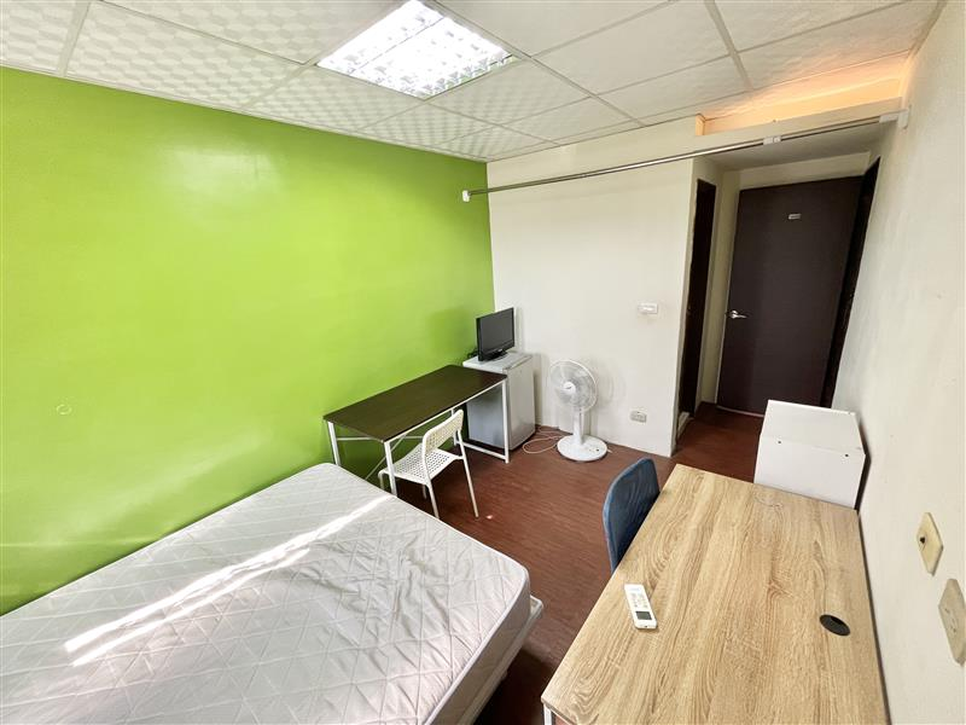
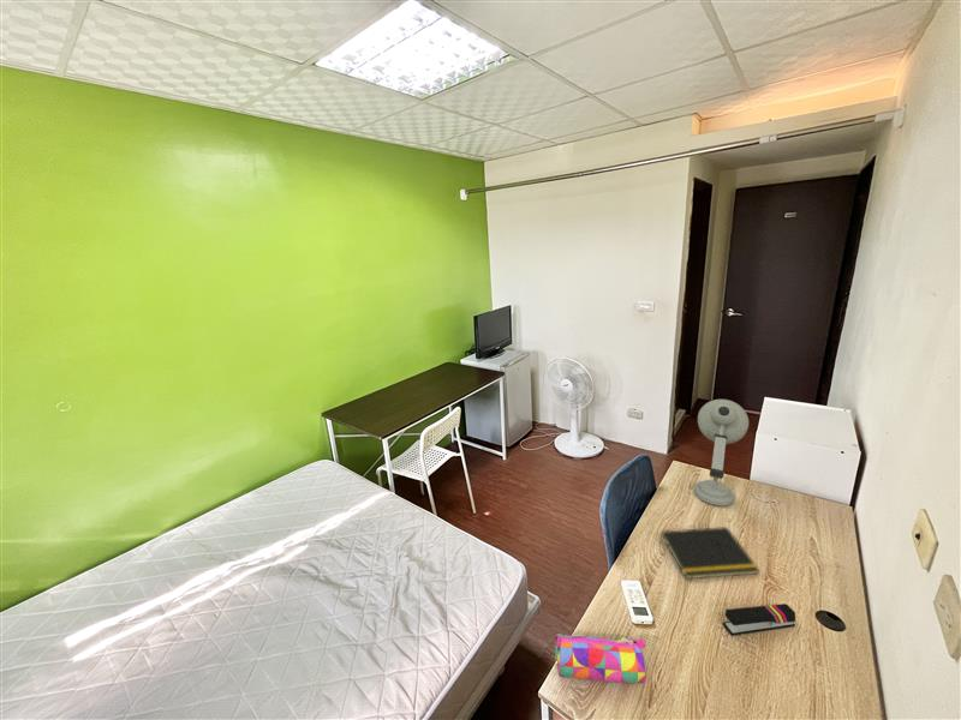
+ desk lamp (718, 446)
+ pencil case (598, 655)
+ notepad (708, 551)
+ stapler (759, 617)
